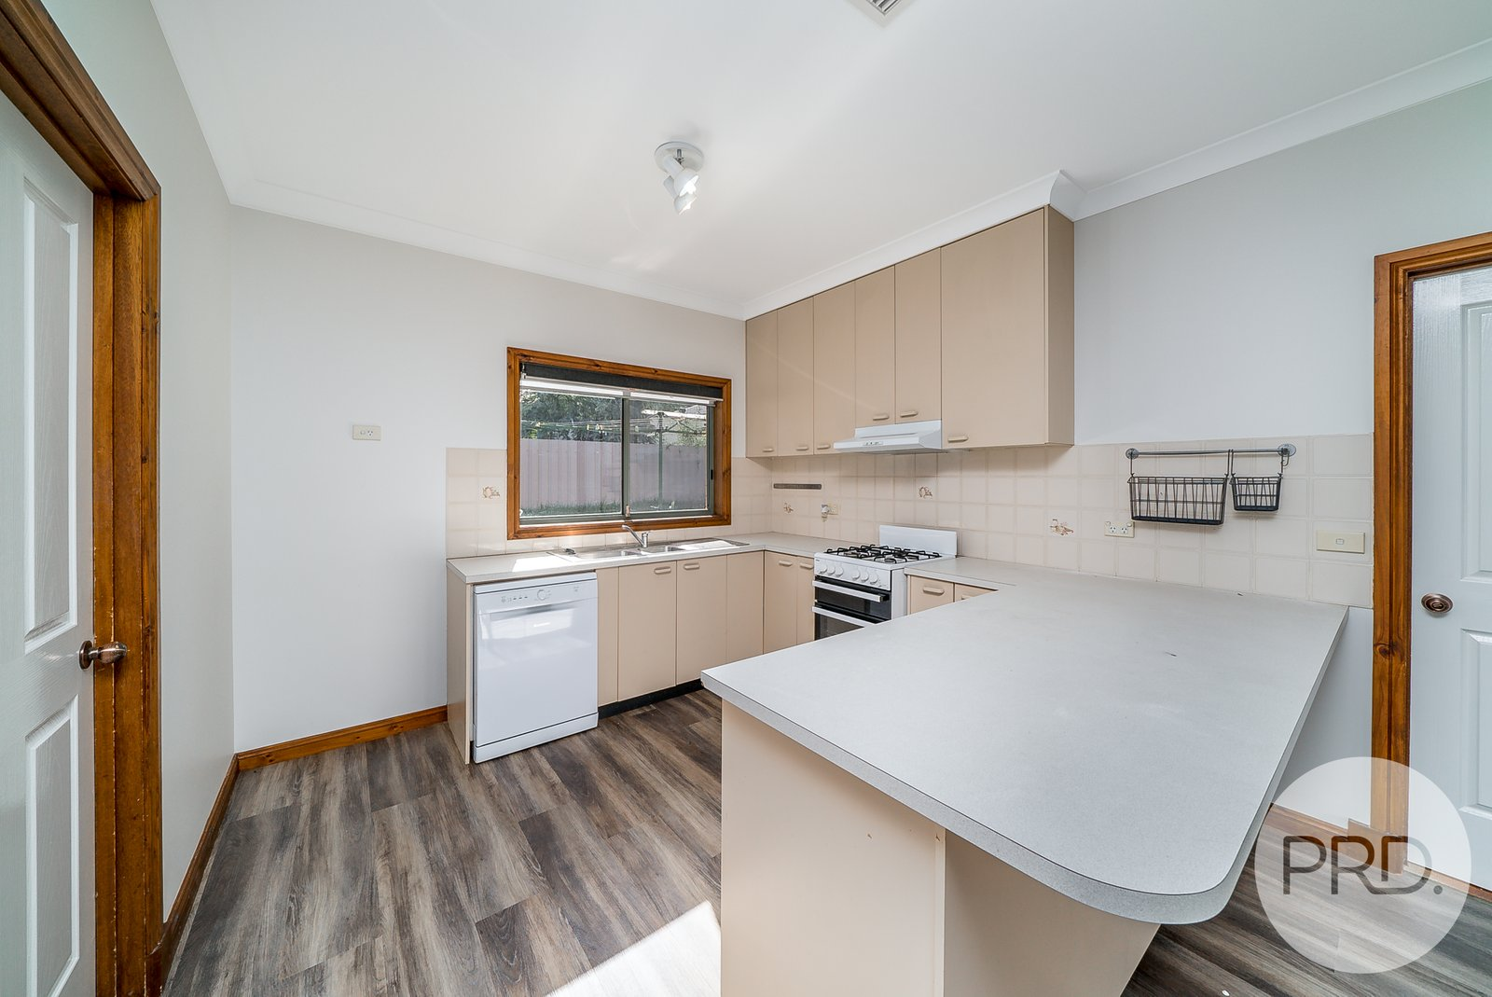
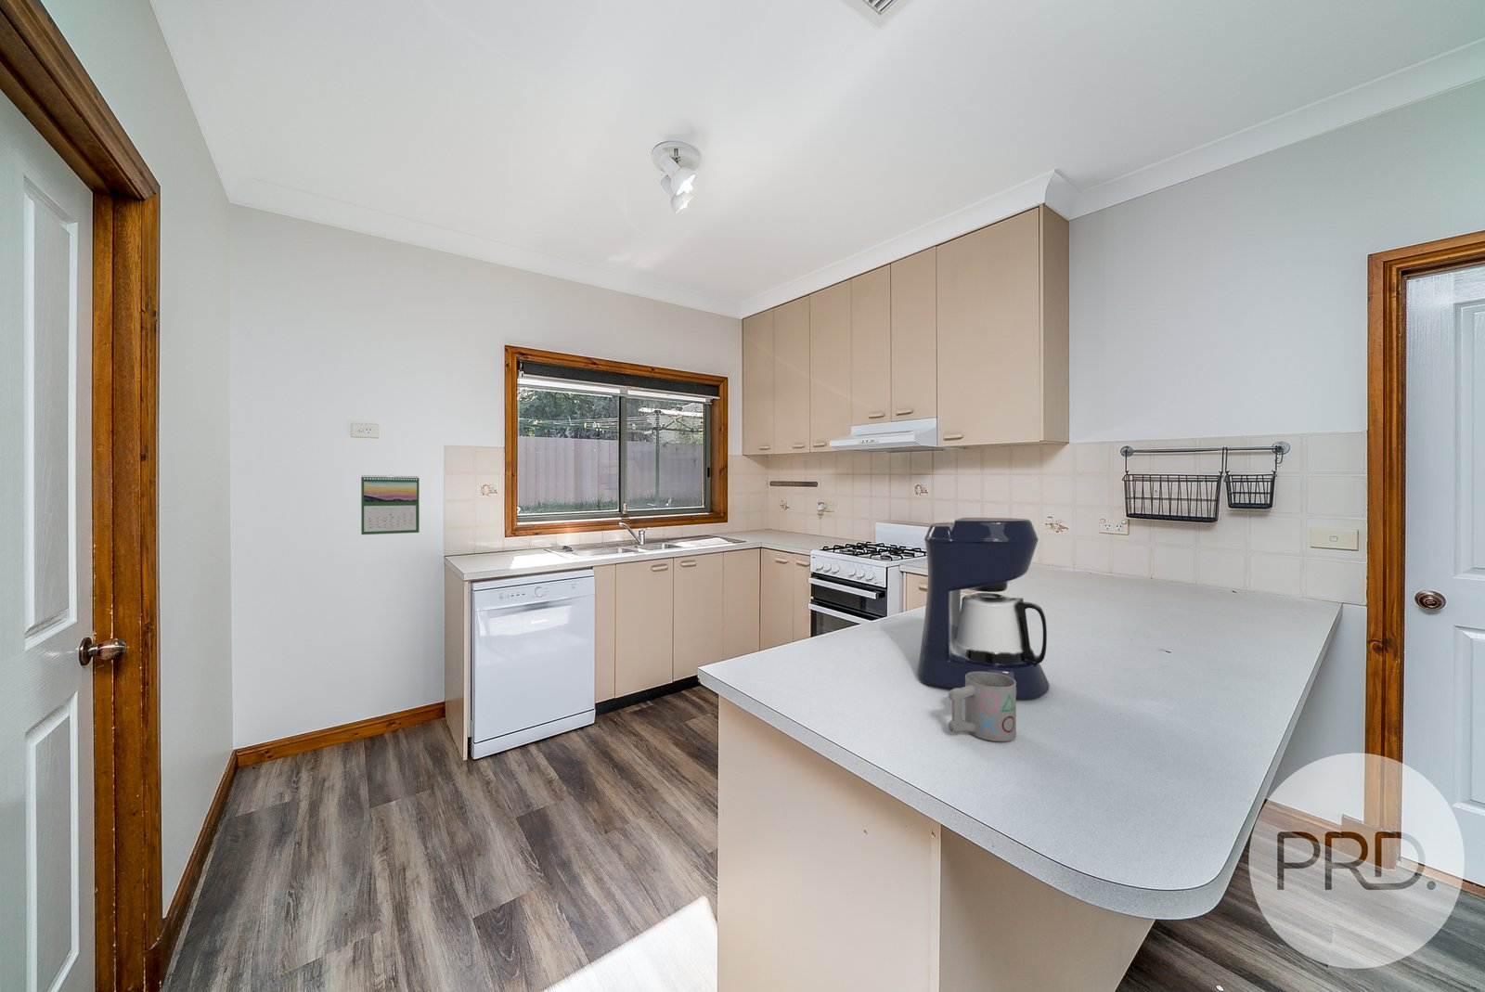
+ coffee maker (978, 598)
+ calendar (391, 504)
+ mug (980, 706)
